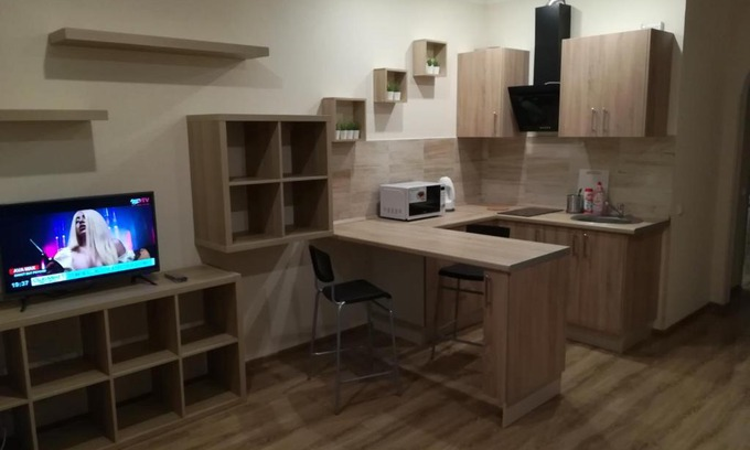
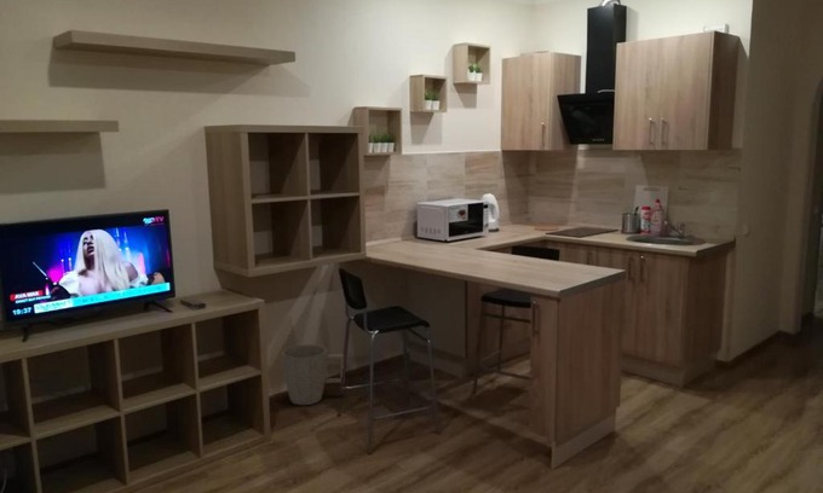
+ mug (310, 373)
